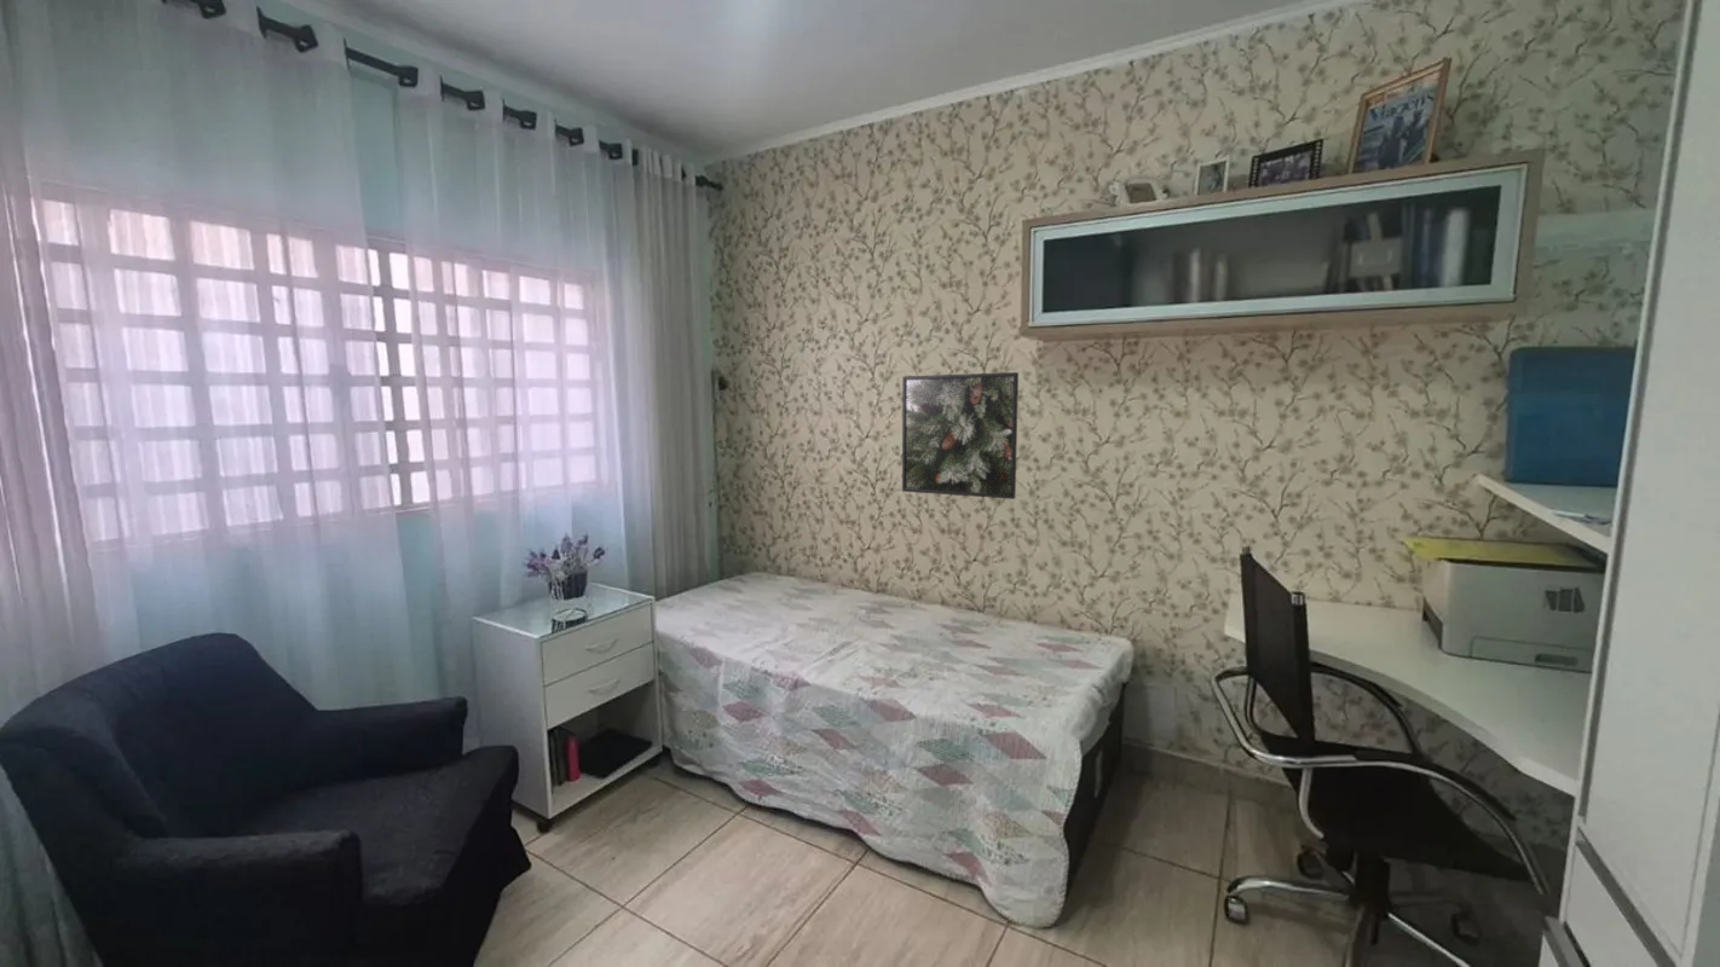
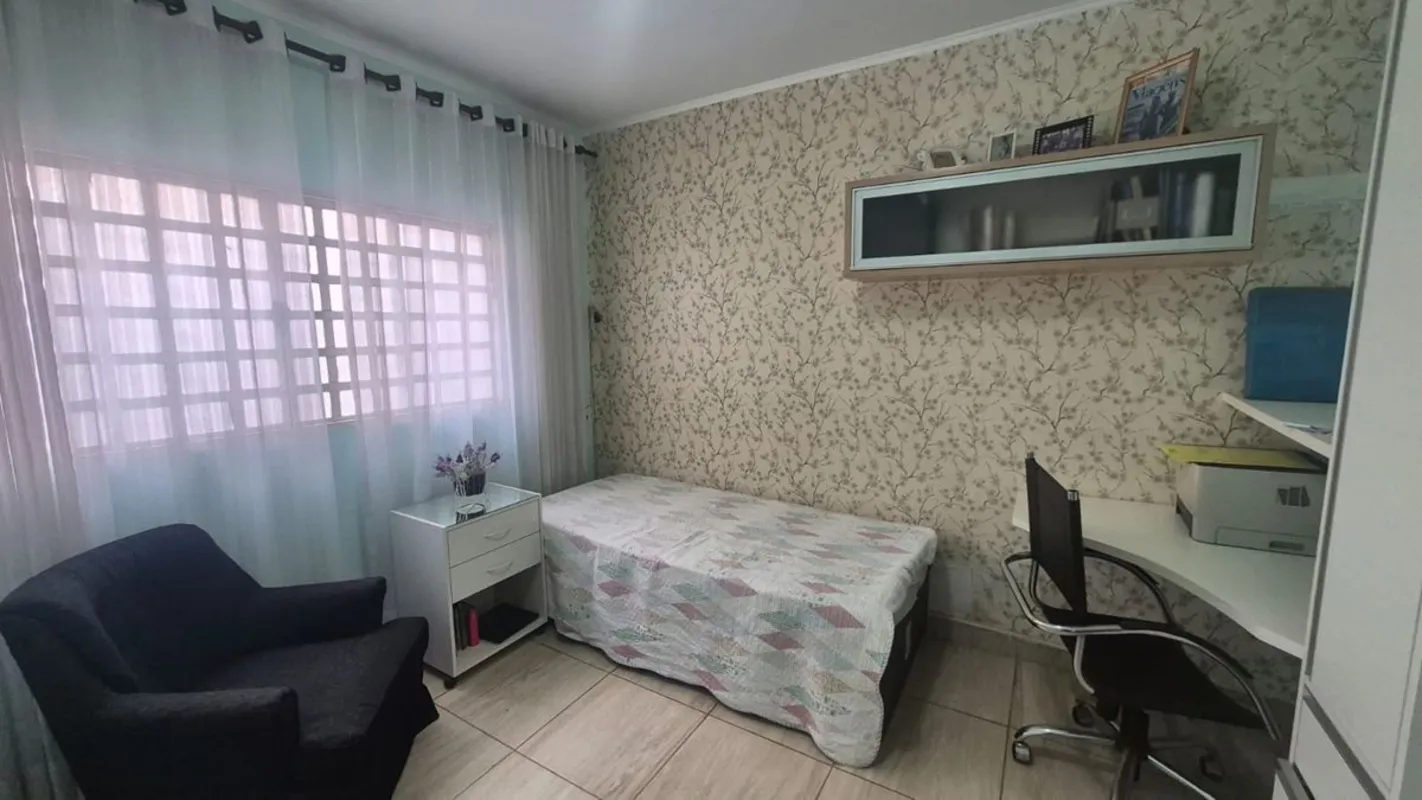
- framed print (957, 435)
